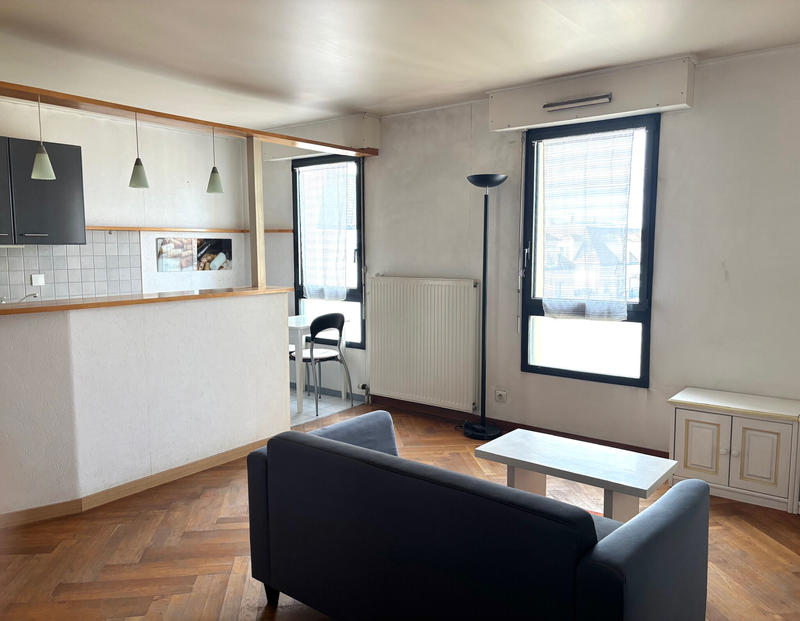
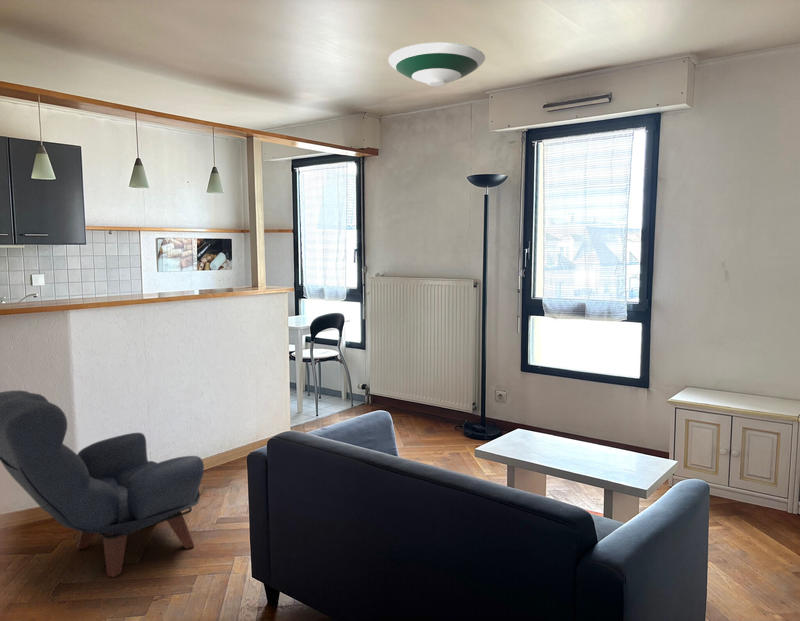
+ armchair (96, 473)
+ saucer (436, 72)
